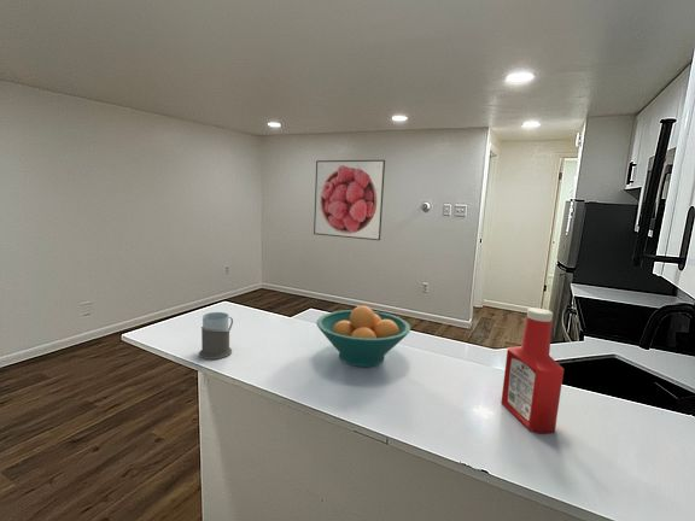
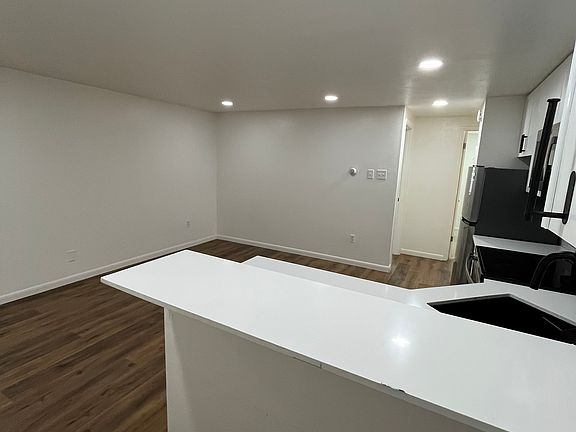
- mug (218, 333)
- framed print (346, 199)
- fruit bowl (362, 332)
- soap bottle (533, 363)
